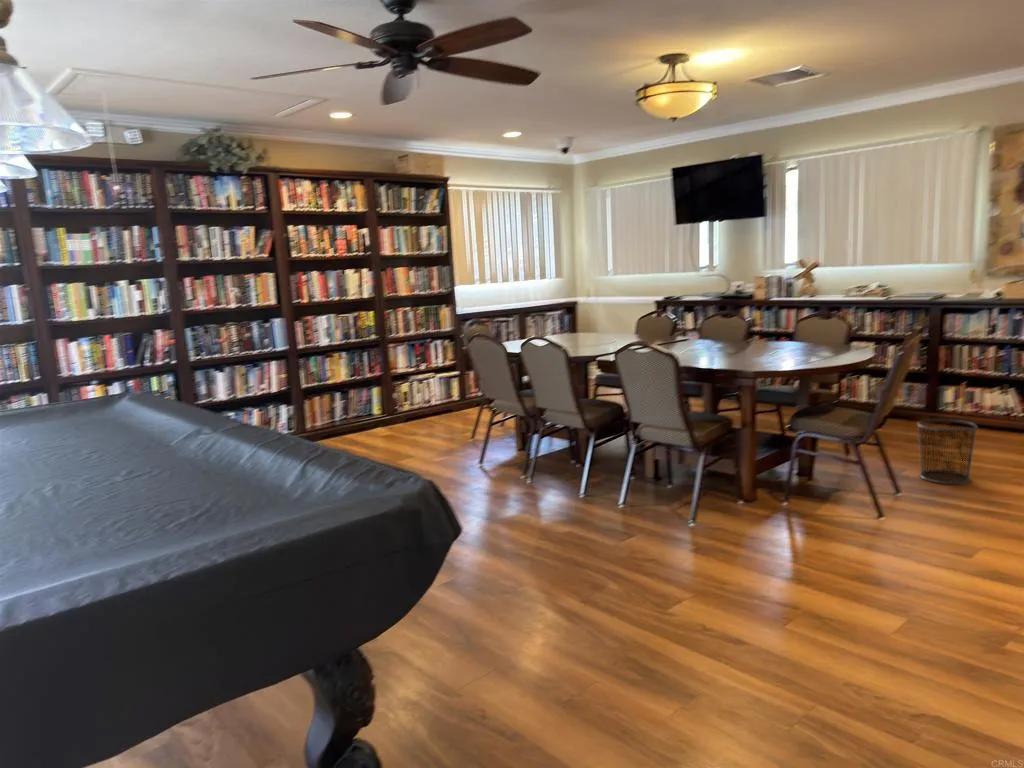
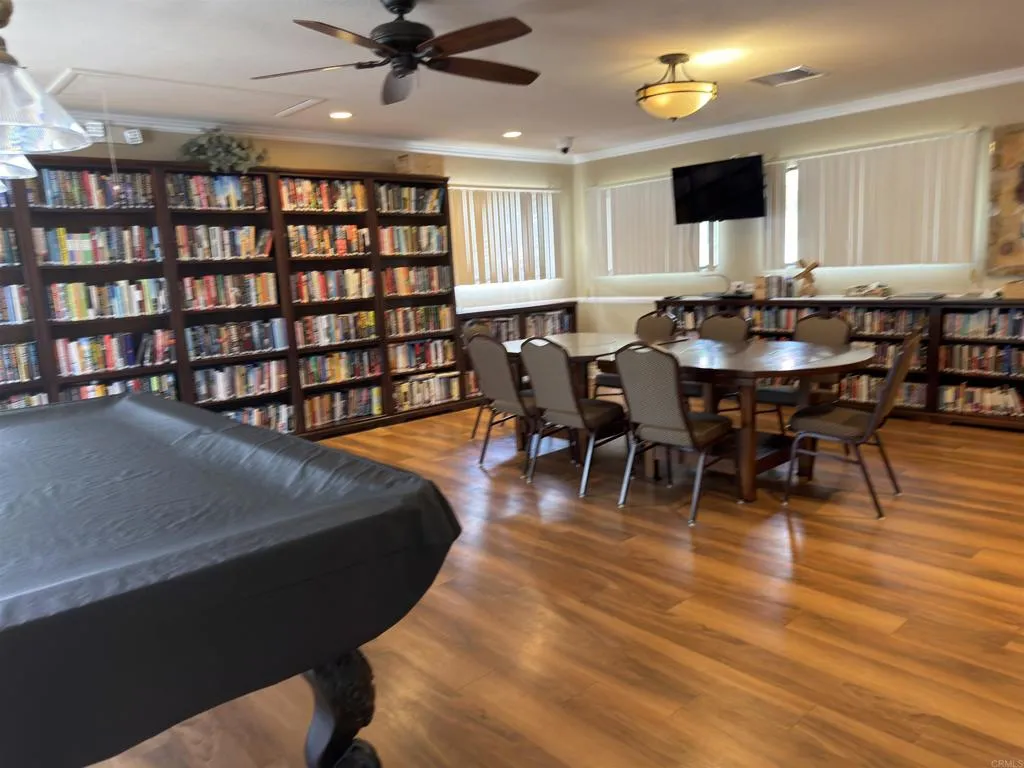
- trash can (946, 451)
